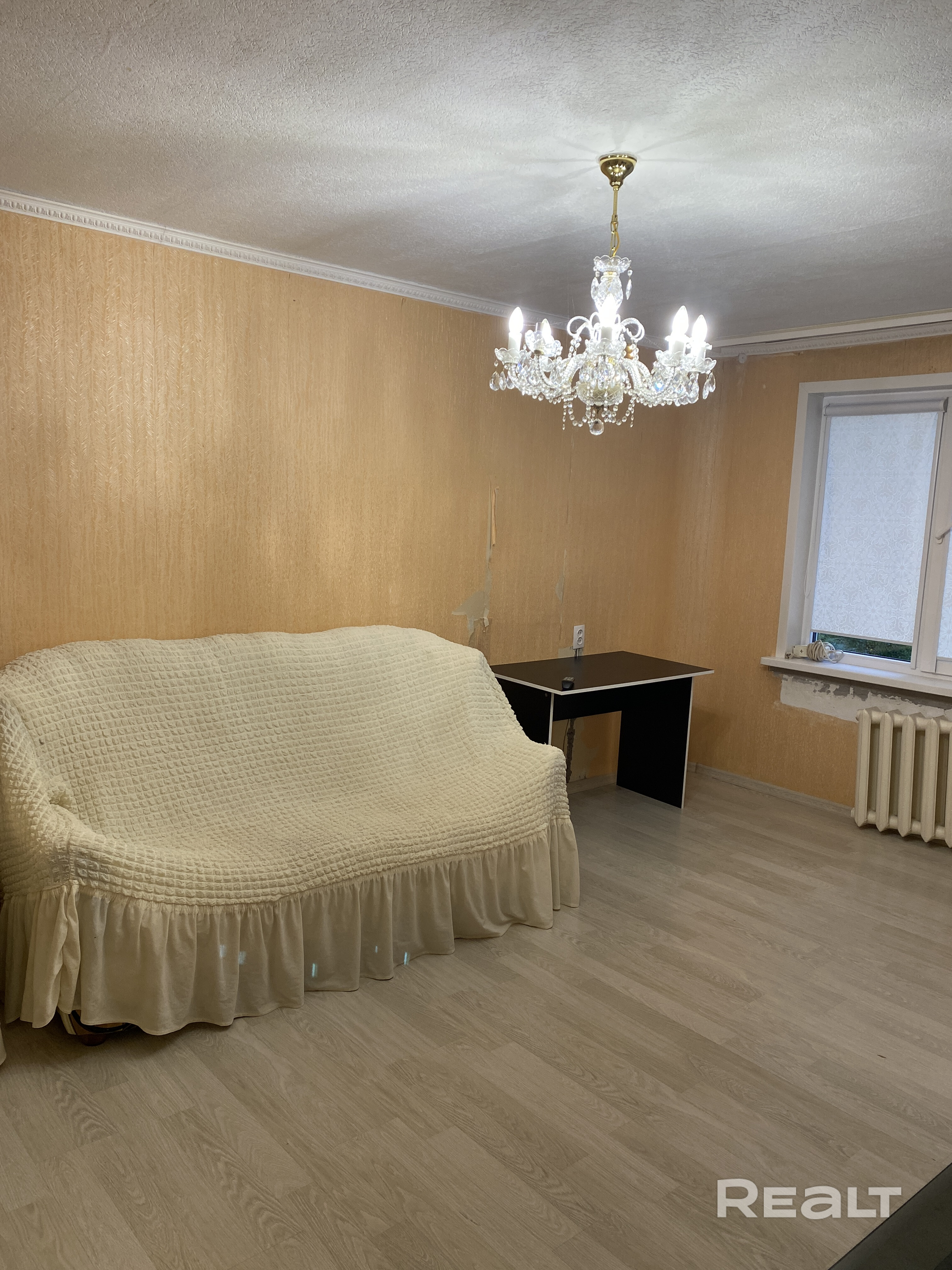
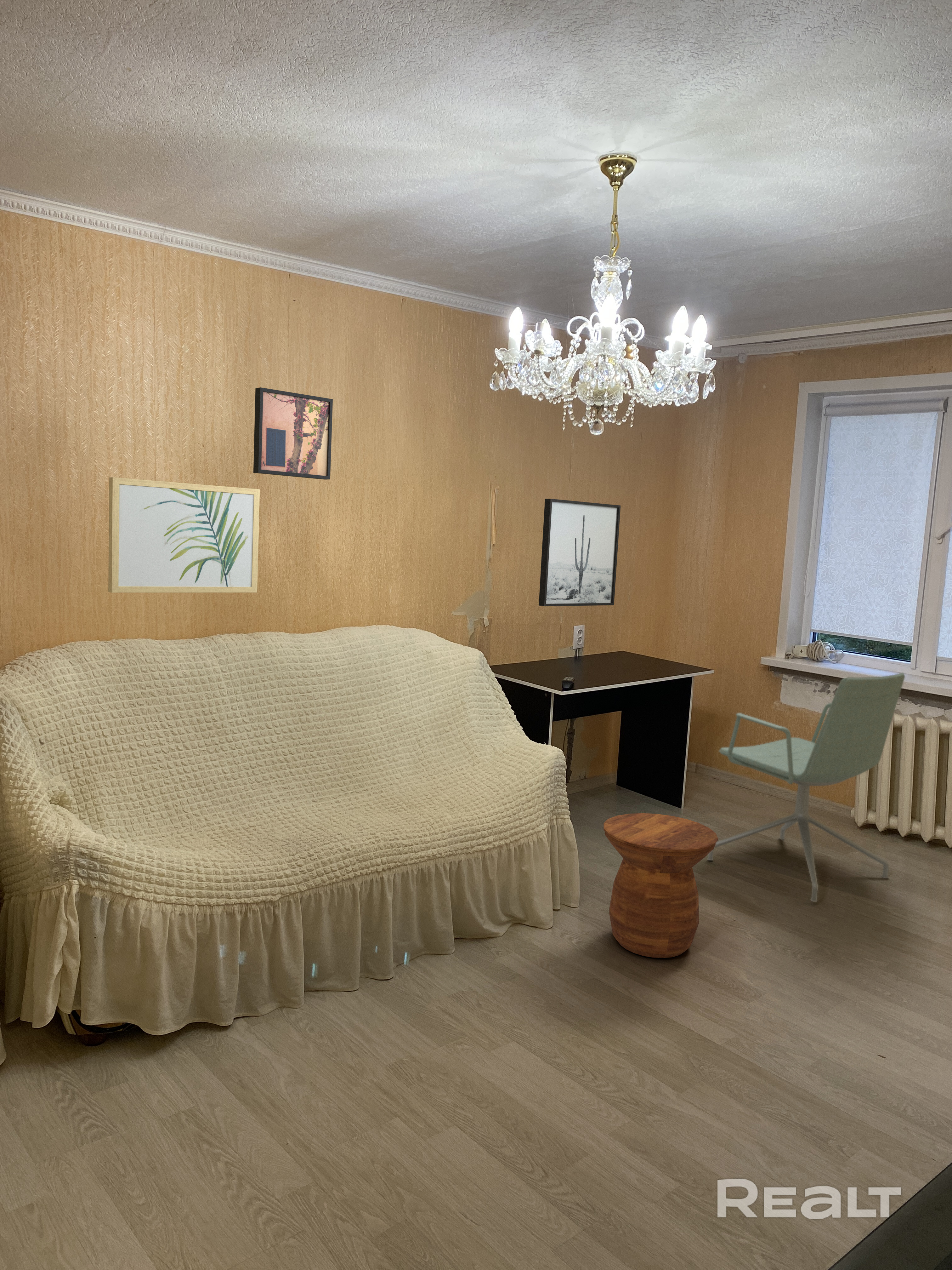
+ wall art (294, 435)
+ wall art (581, 554)
+ side table (655, 886)
+ office chair (808, 769)
+ wall art (187, 538)
